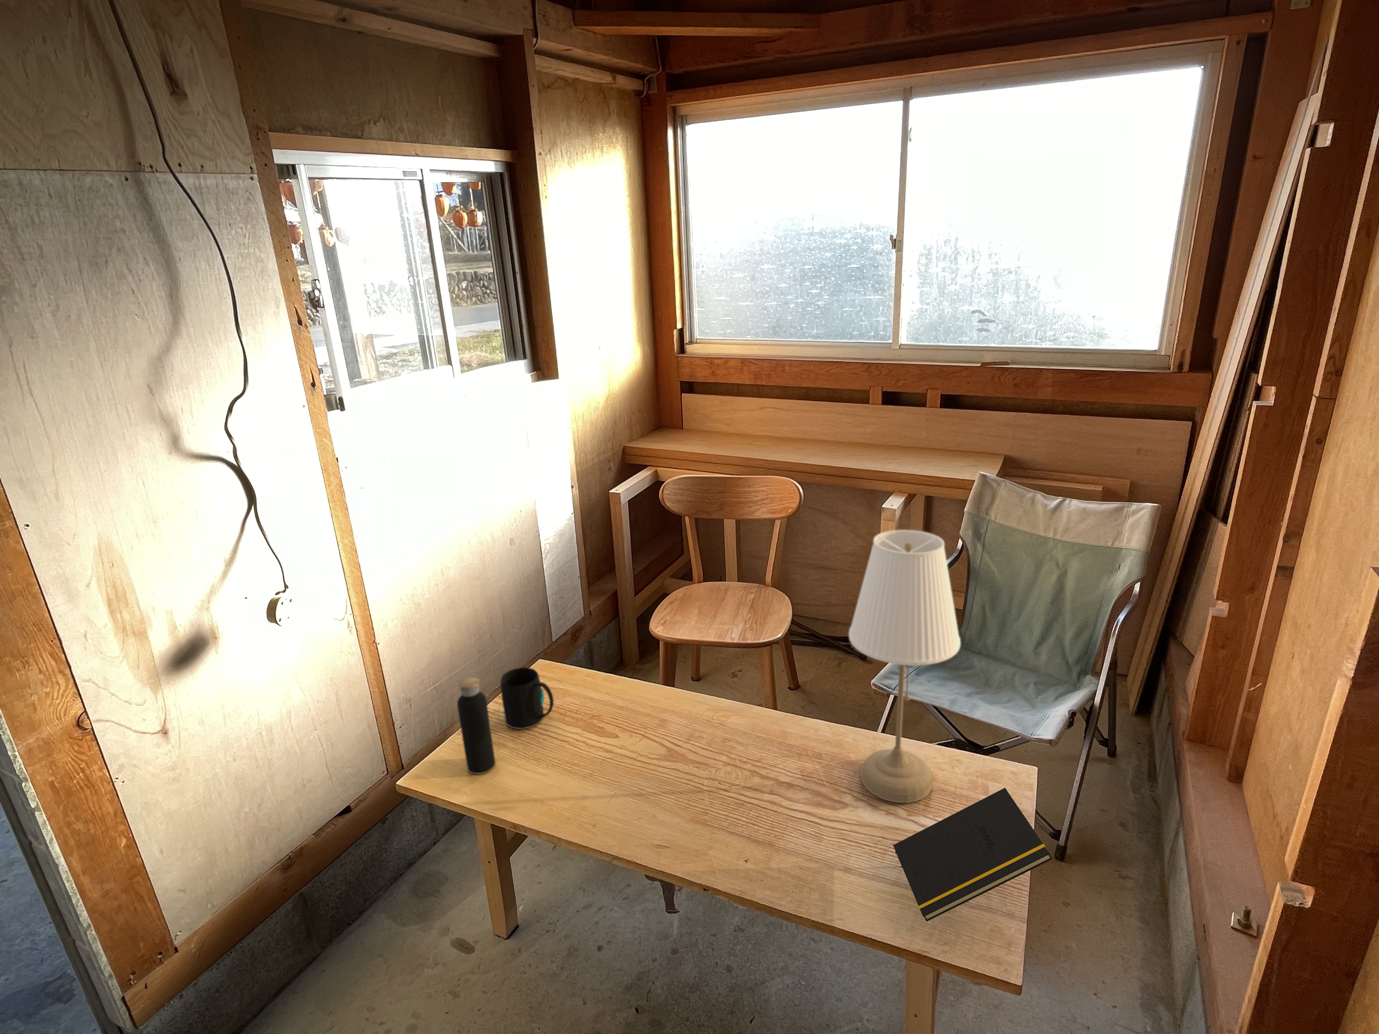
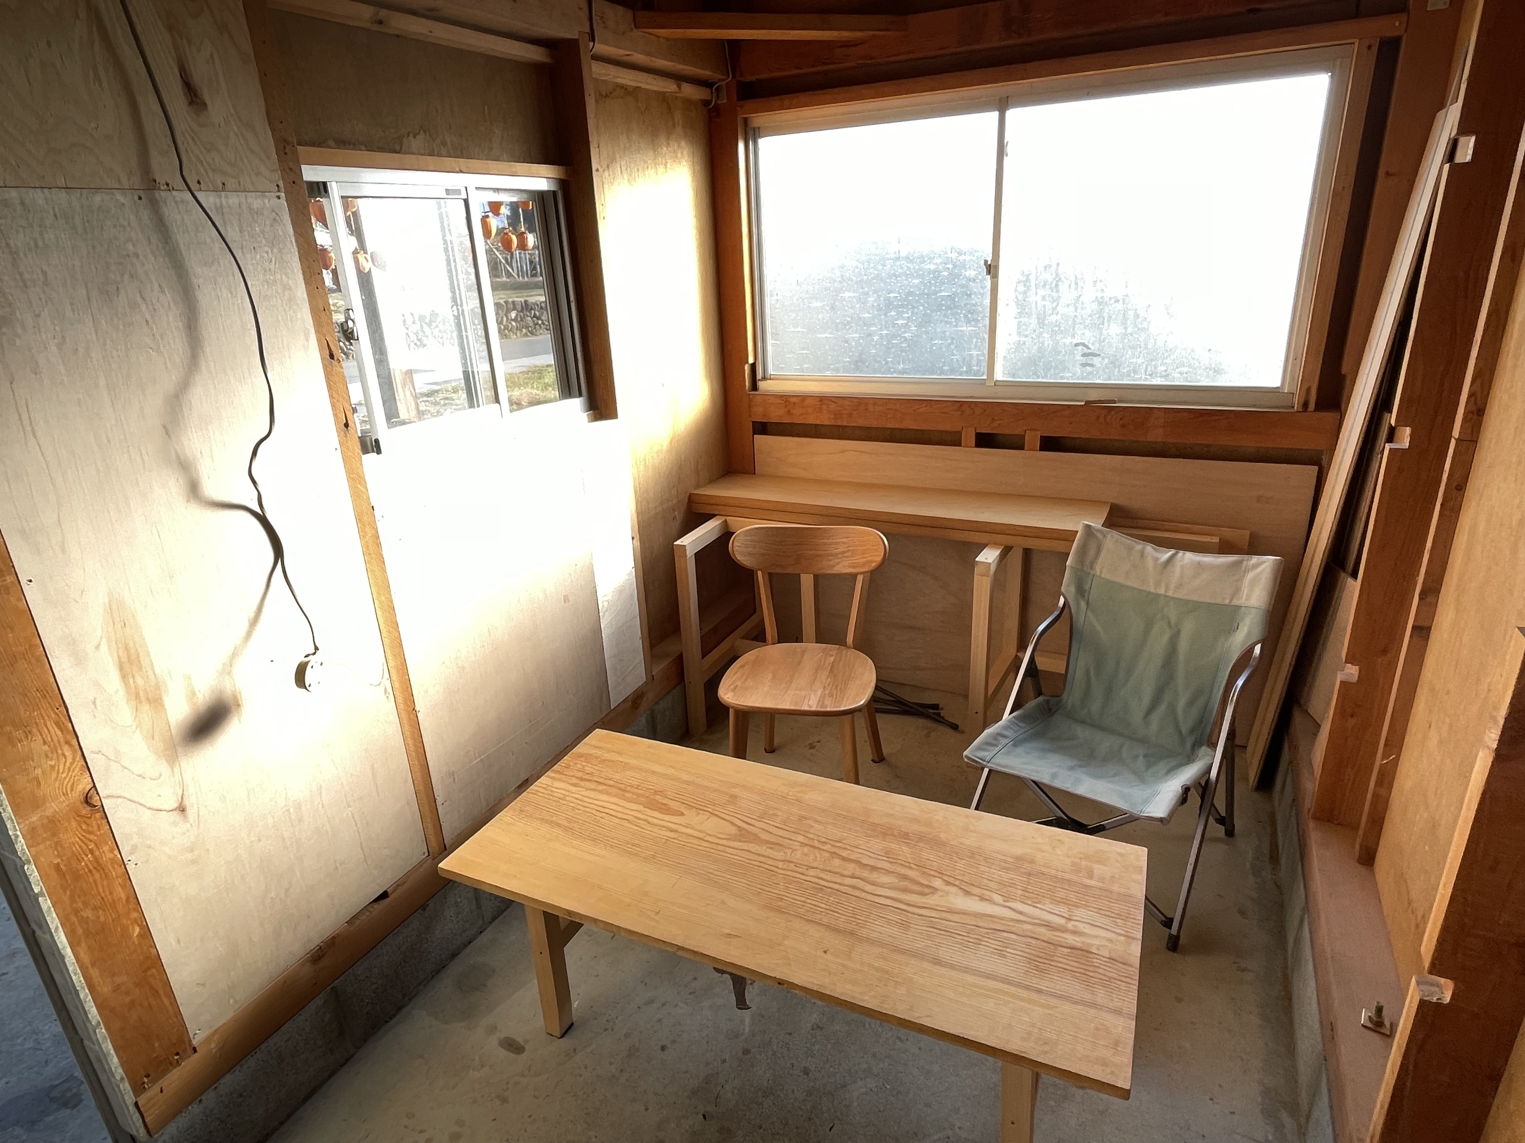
- notepad (966, 858)
- water bottle (475, 720)
- desk lamp (902, 667)
- mug (530, 698)
